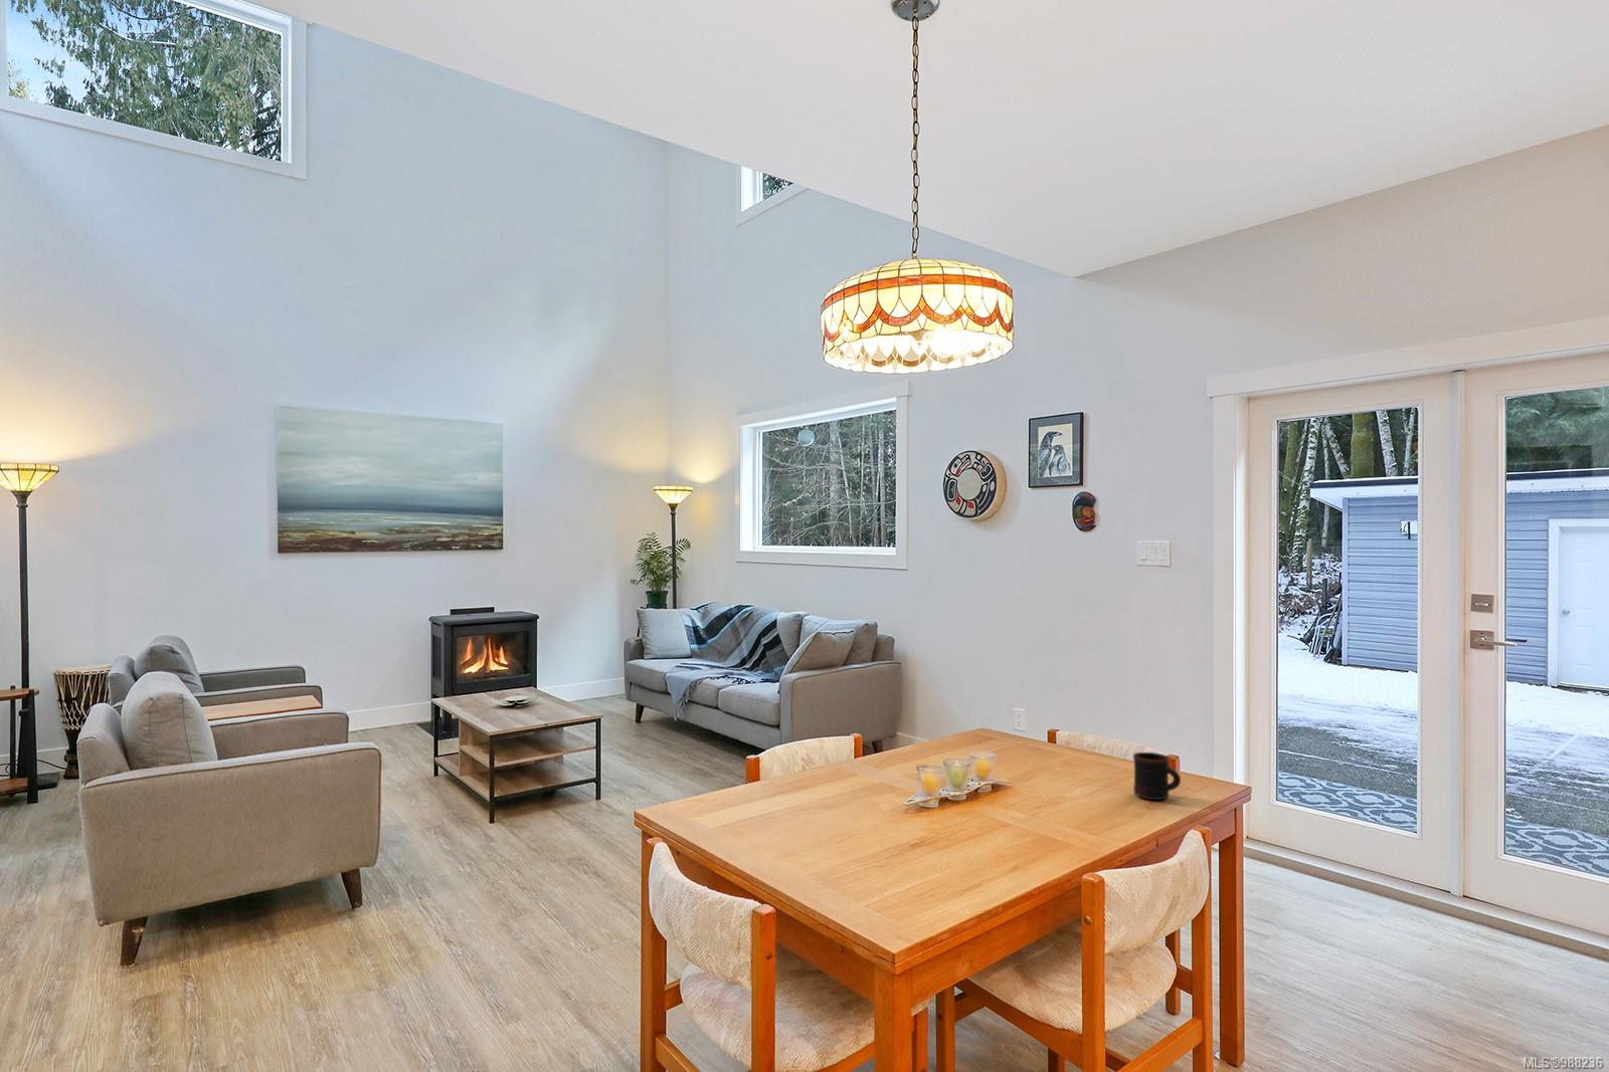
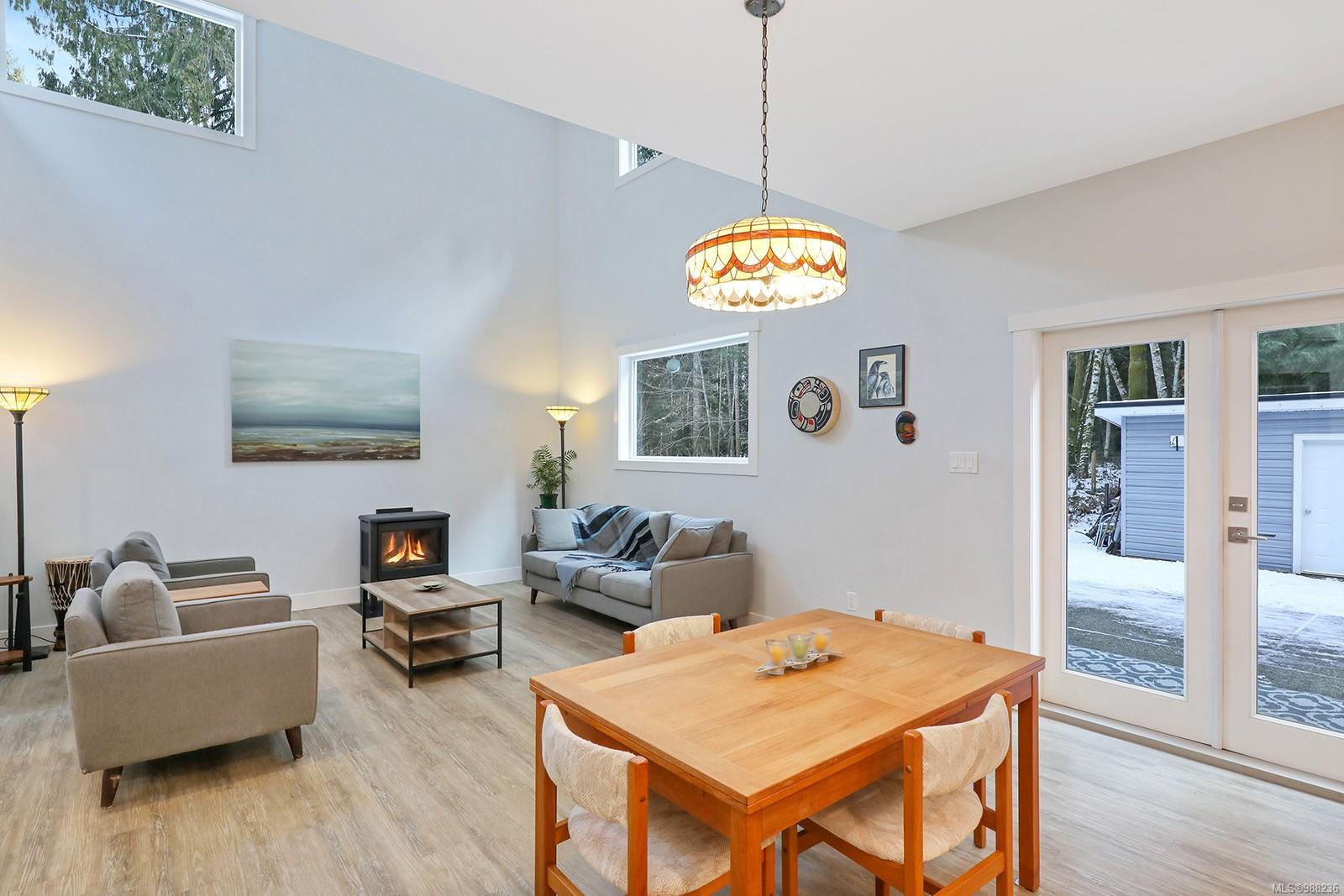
- mug (1158, 778)
